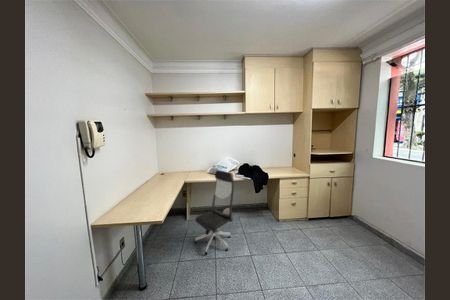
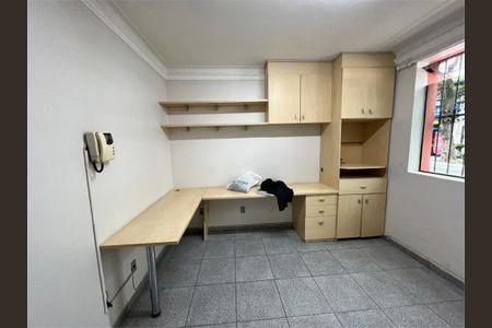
- office chair (215, 209)
